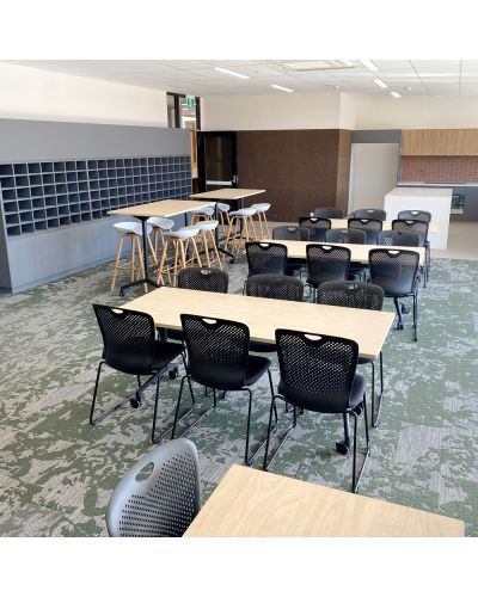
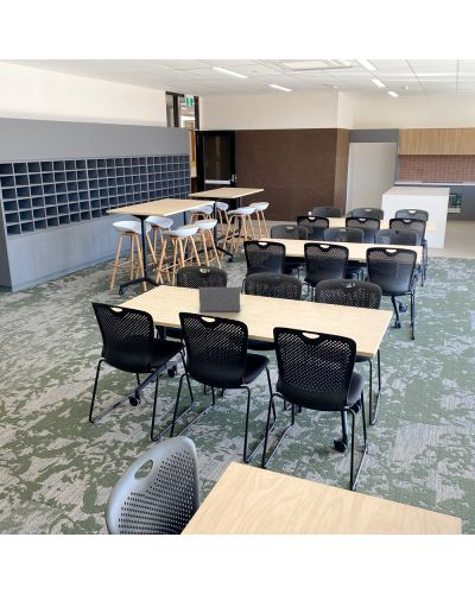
+ laptop computer (220, 296)
